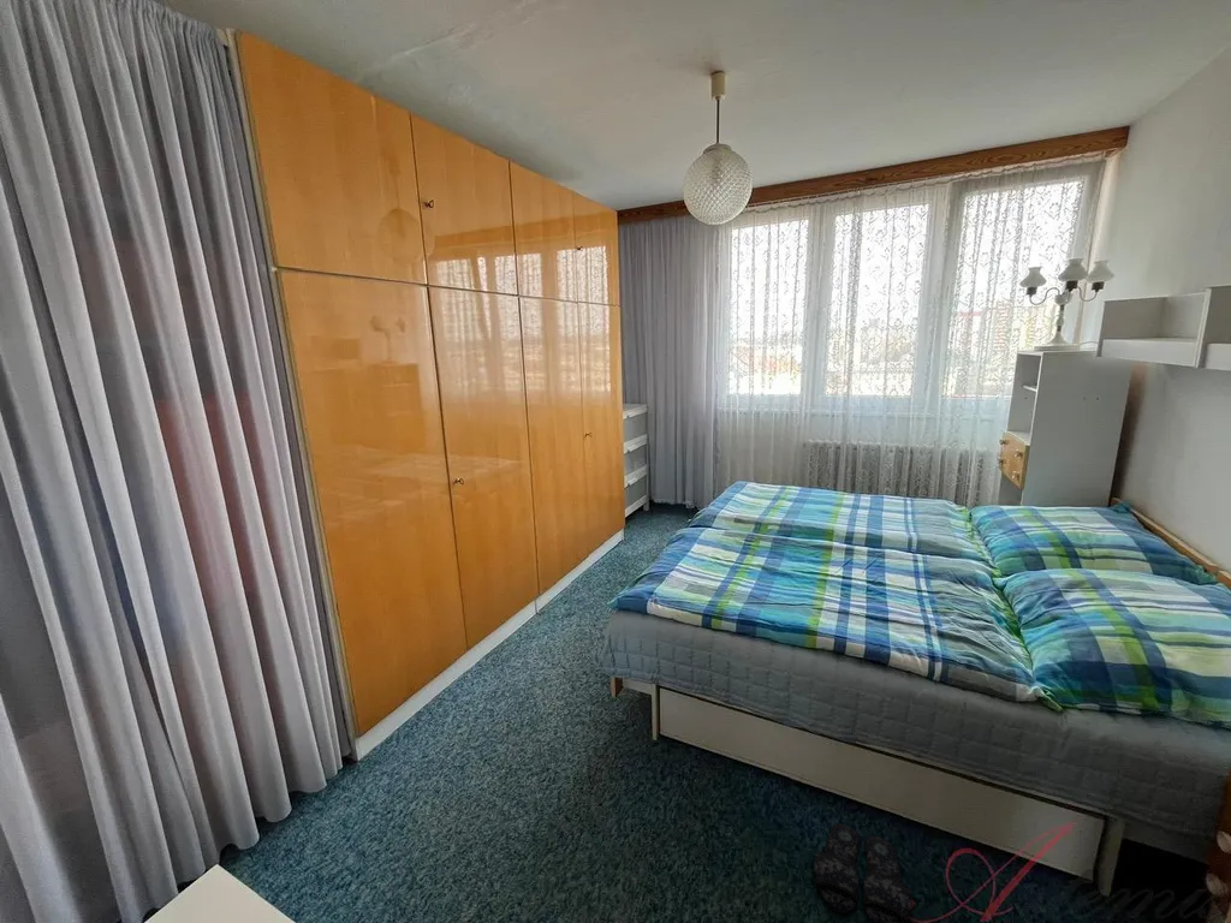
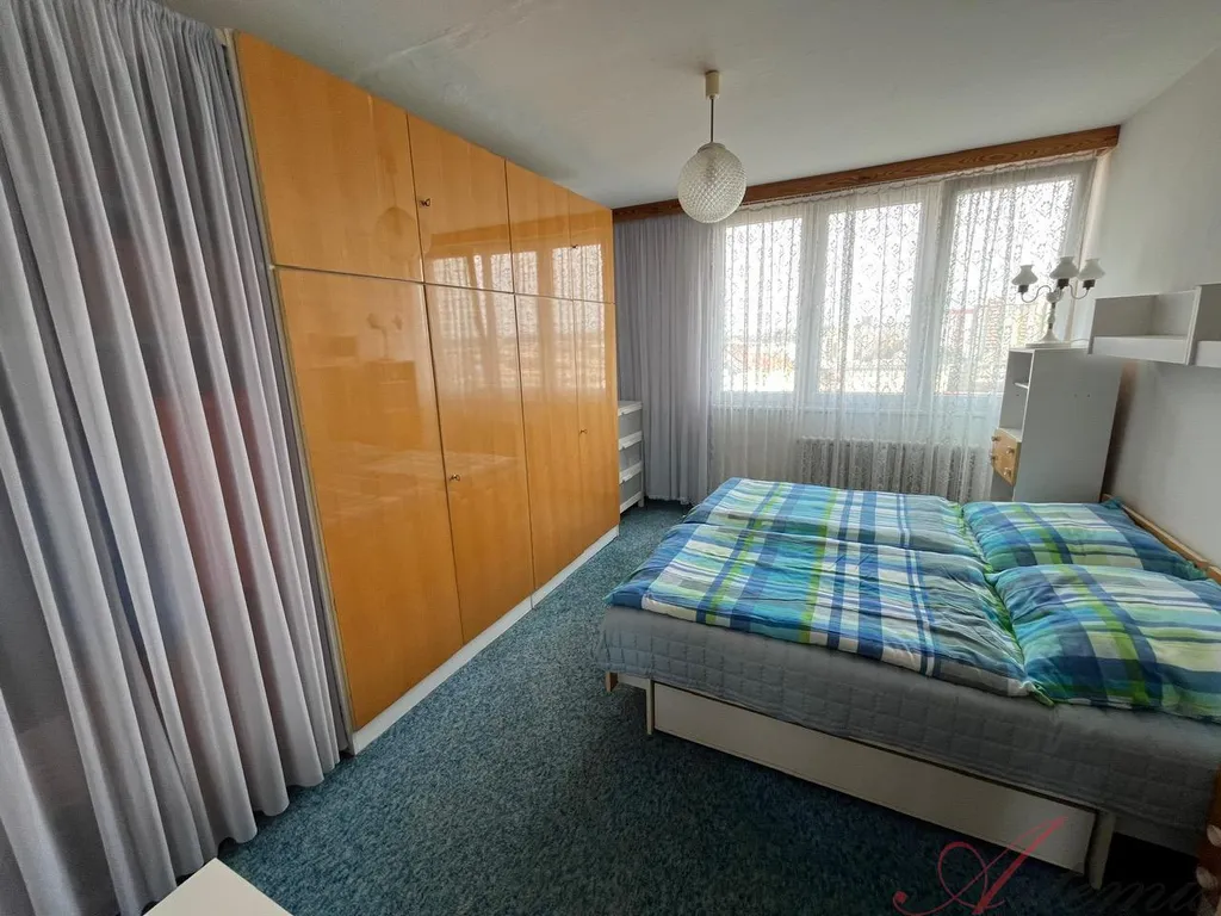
- slippers (856, 869)
